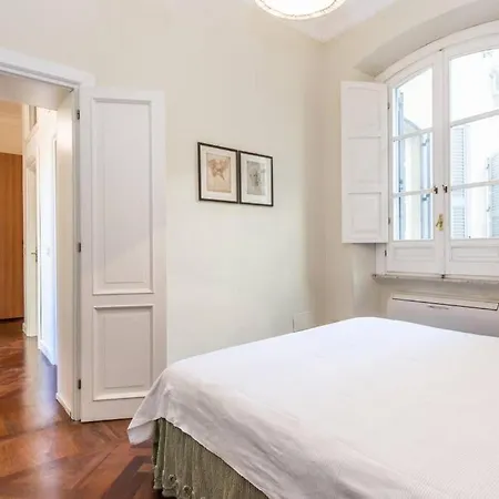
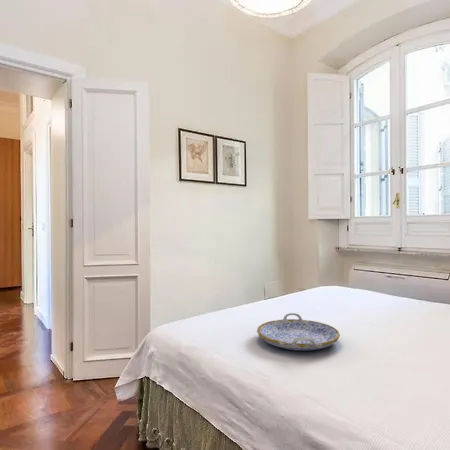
+ serving tray (297, 332)
